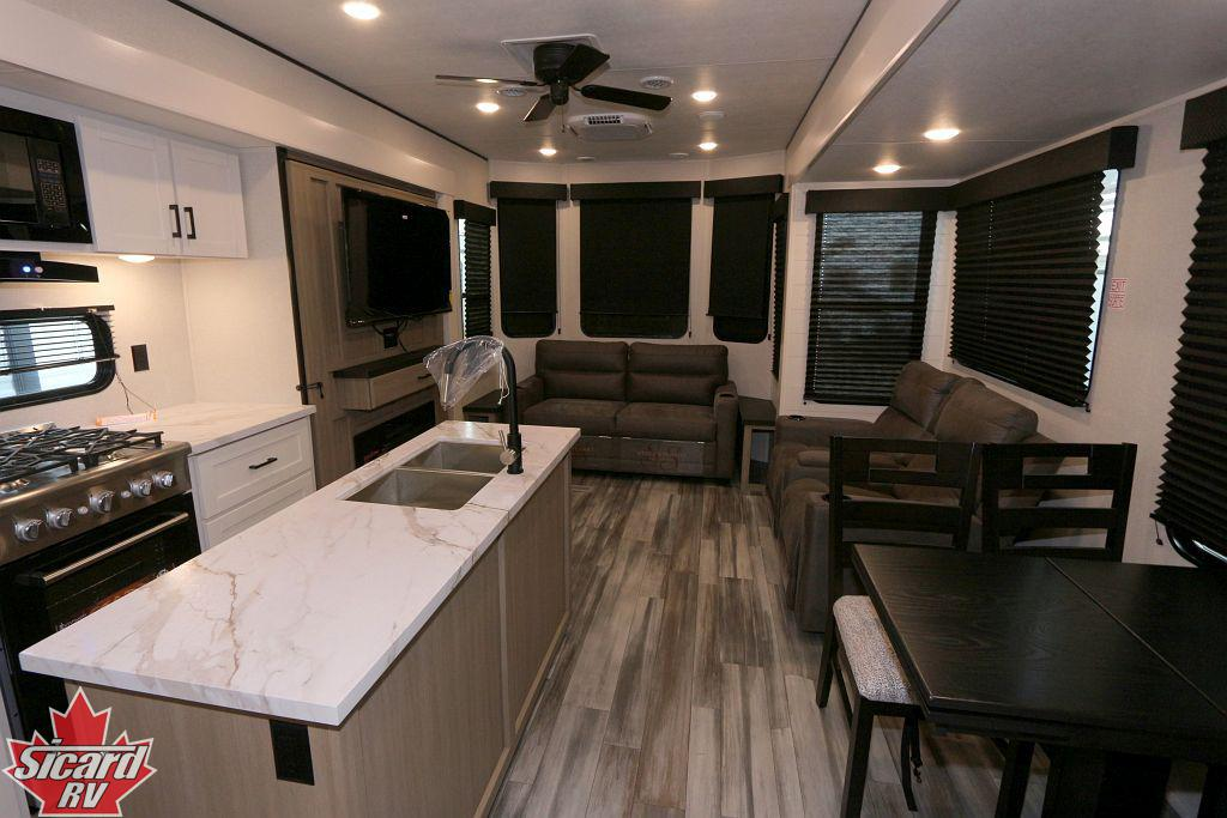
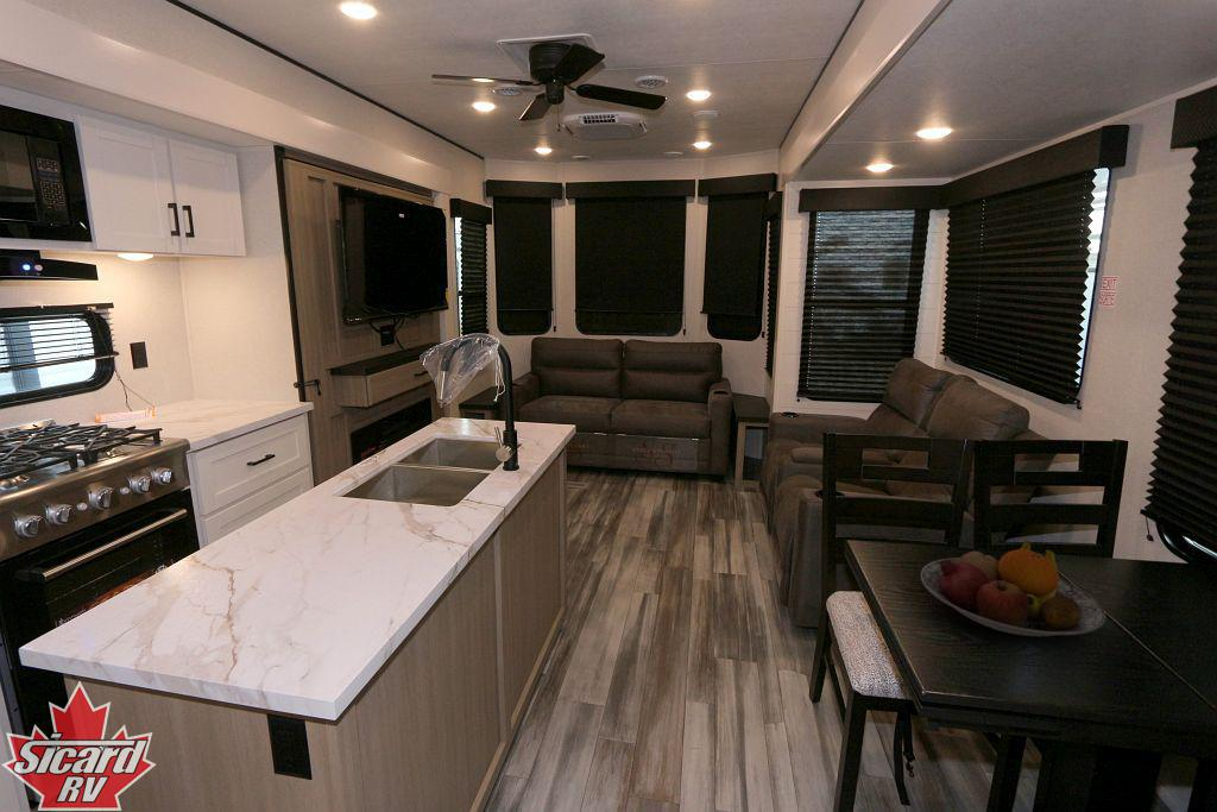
+ fruit bowl (1007, 585)
